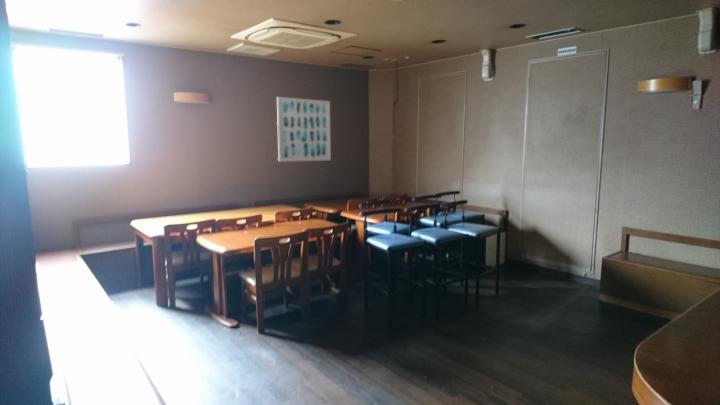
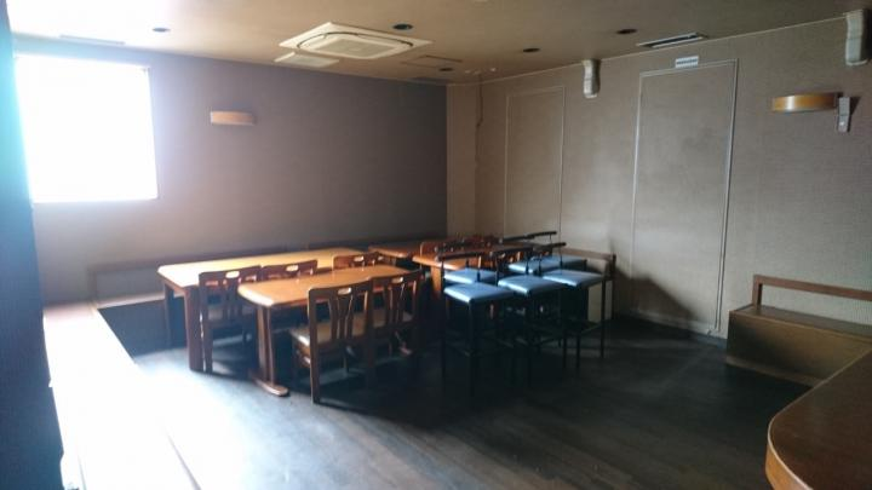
- wall art (305, 130)
